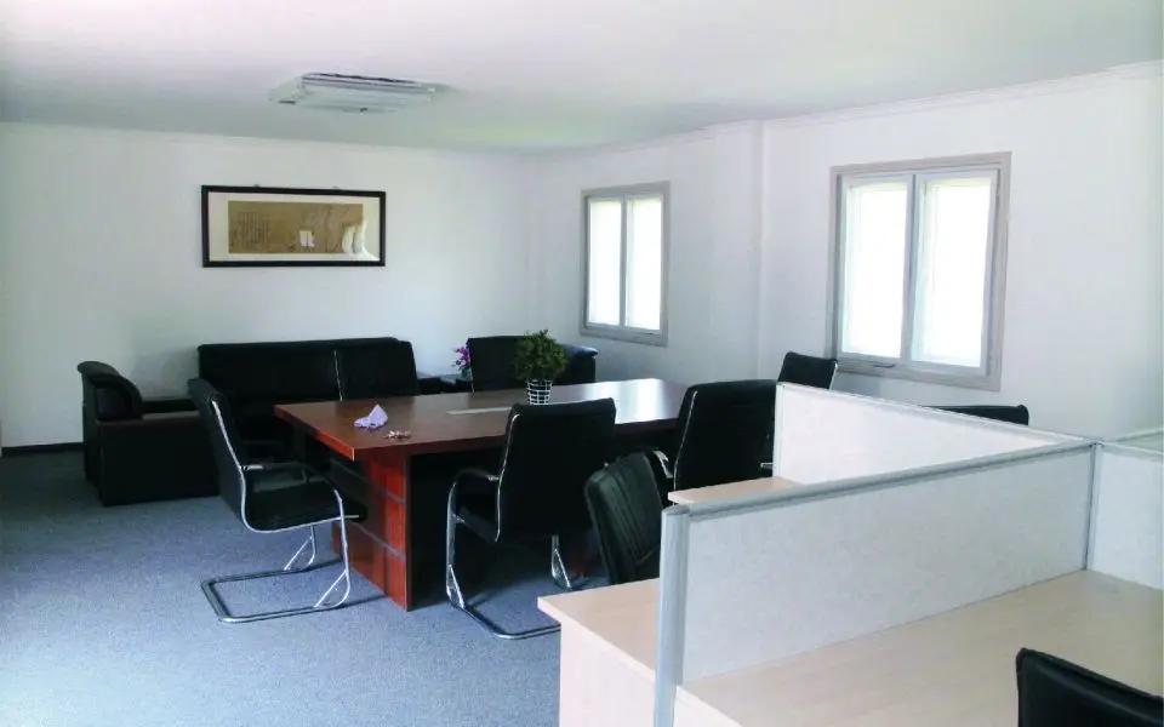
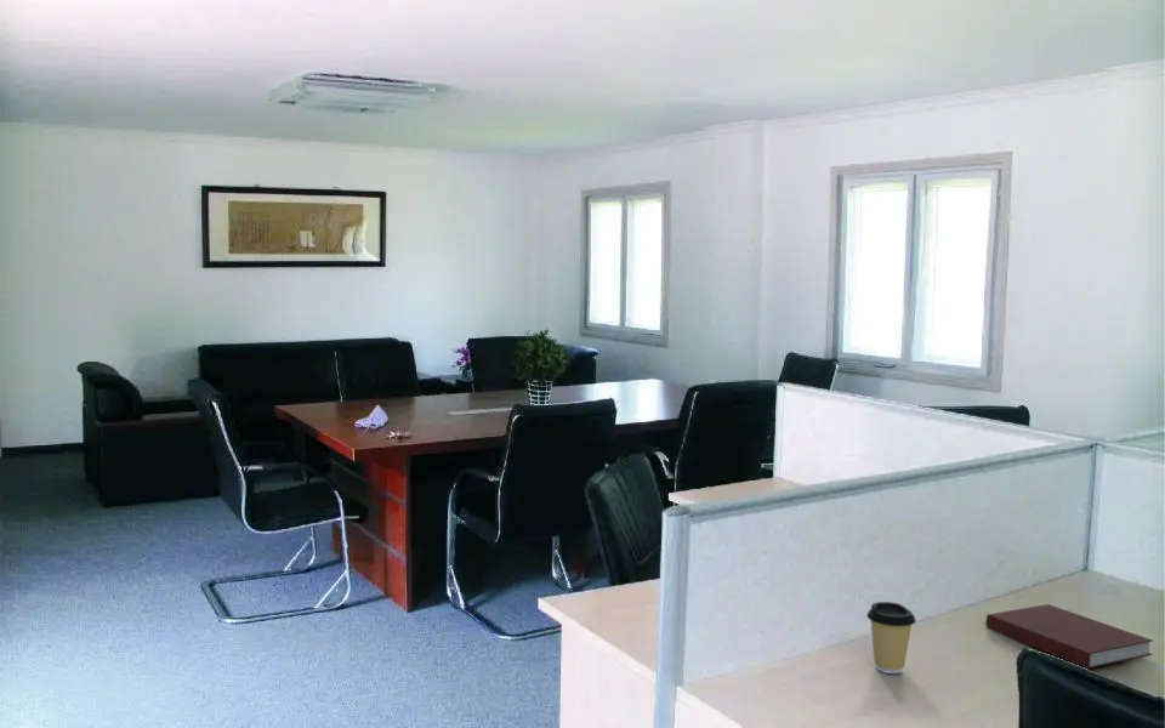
+ notebook (1065, 633)
+ coffee cup (890, 638)
